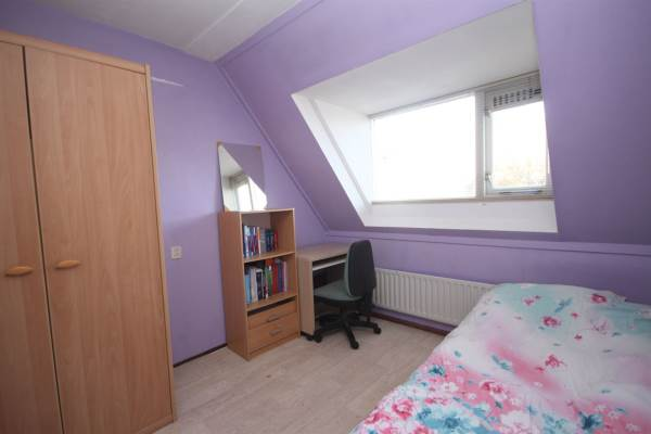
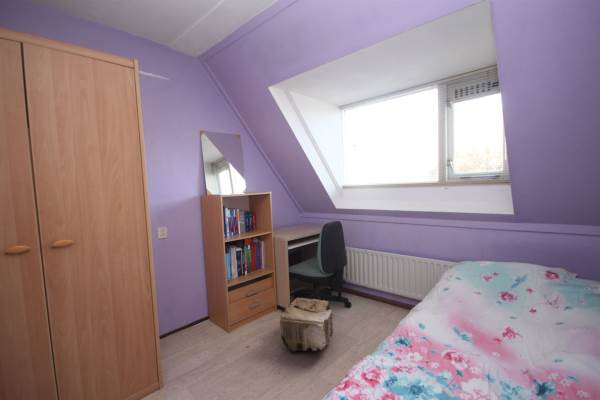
+ pouf (307, 325)
